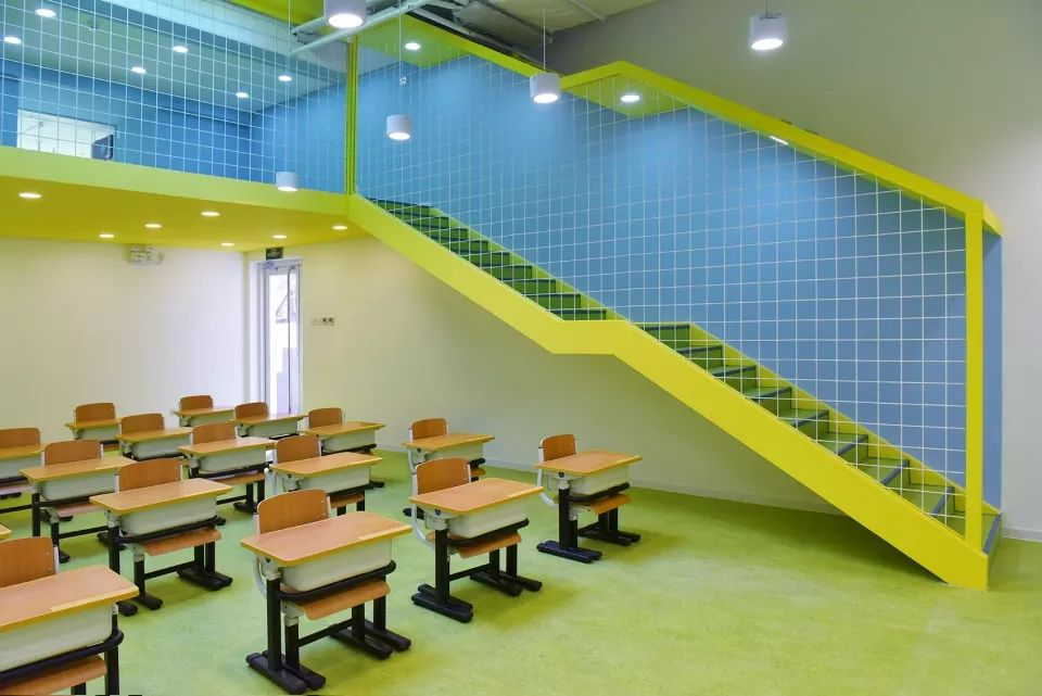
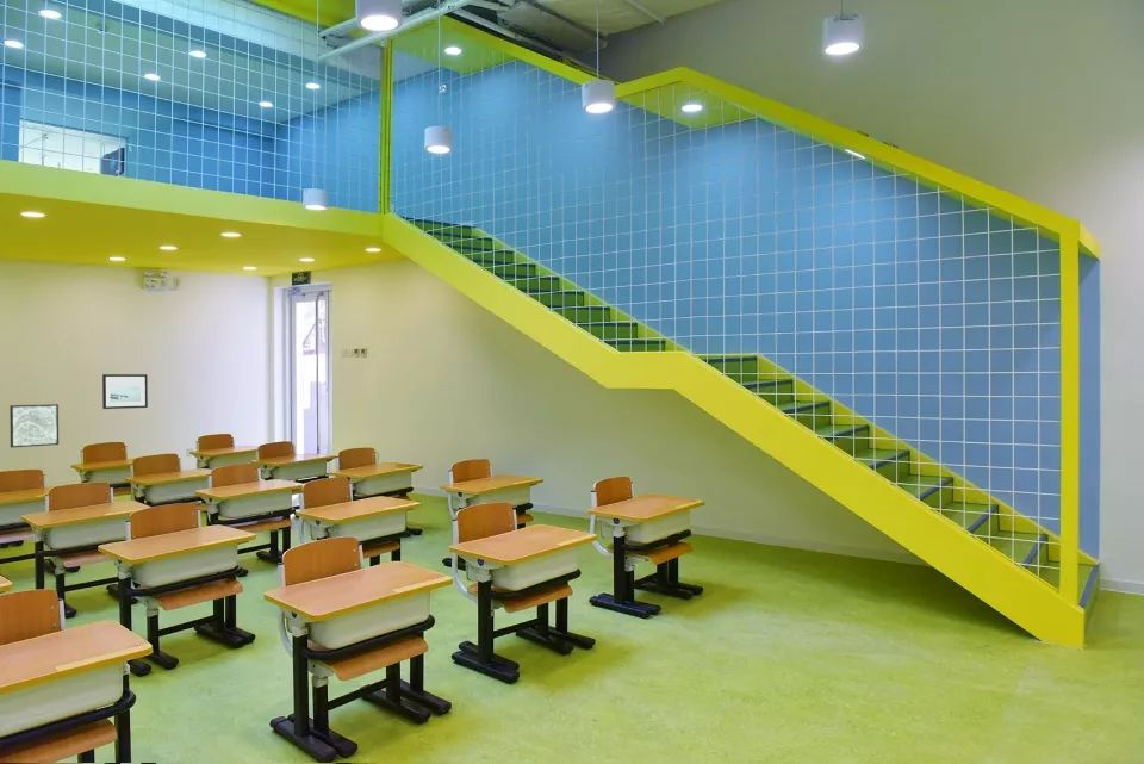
+ wall art (35, 424)
+ wall art (125, 391)
